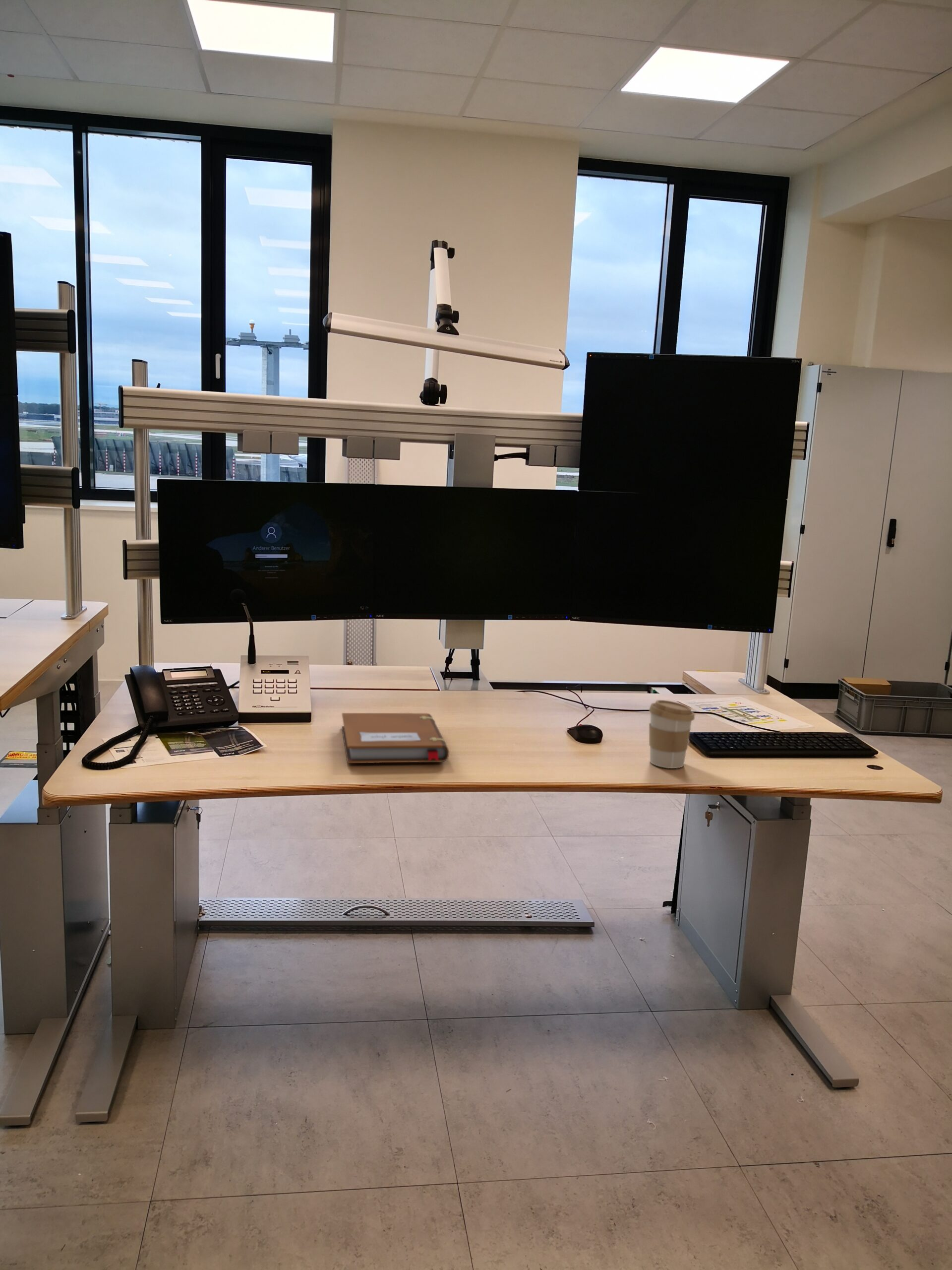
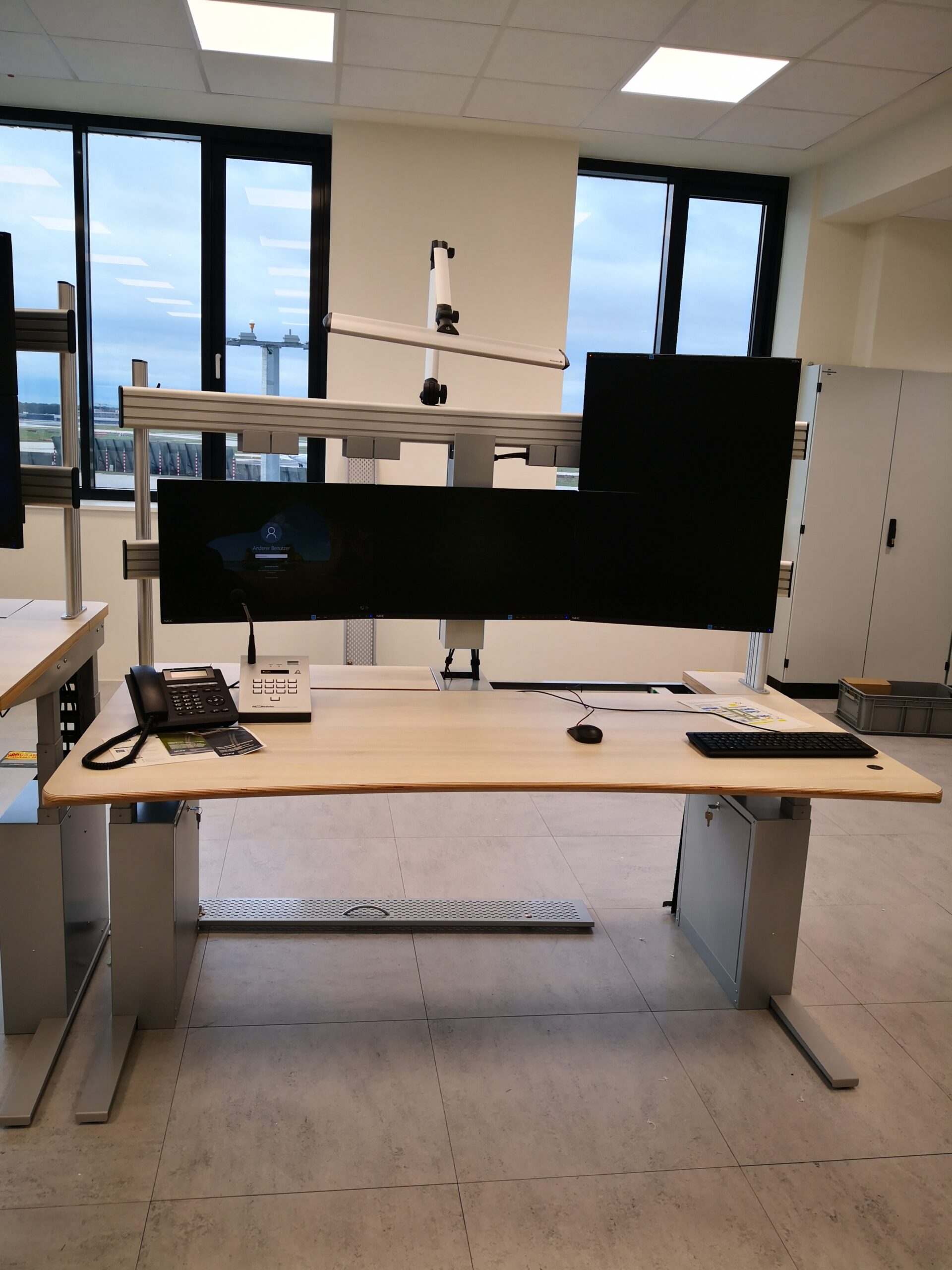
- notebook (393, 737)
- coffee cup (669, 733)
